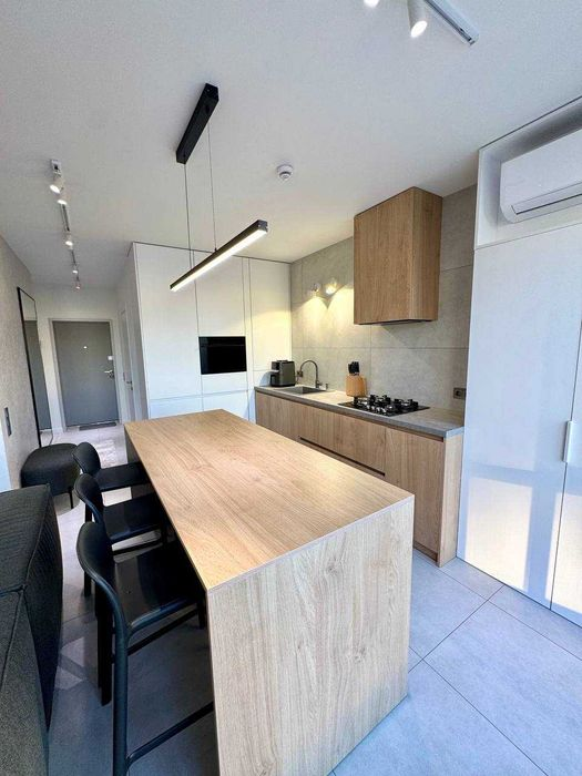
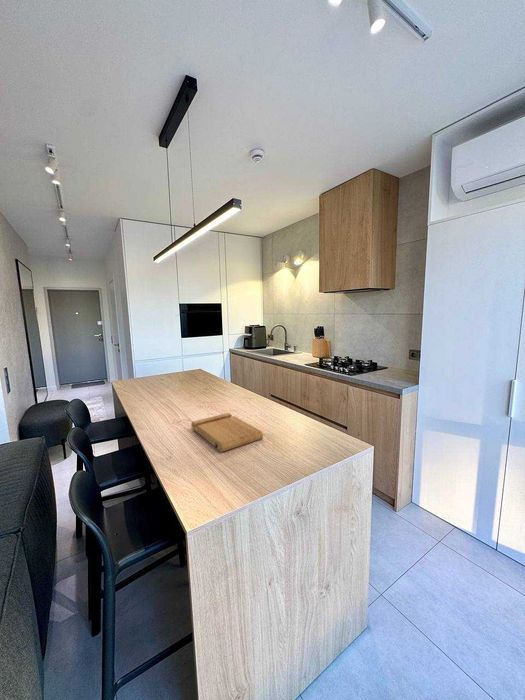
+ cutting board (225, 429)
